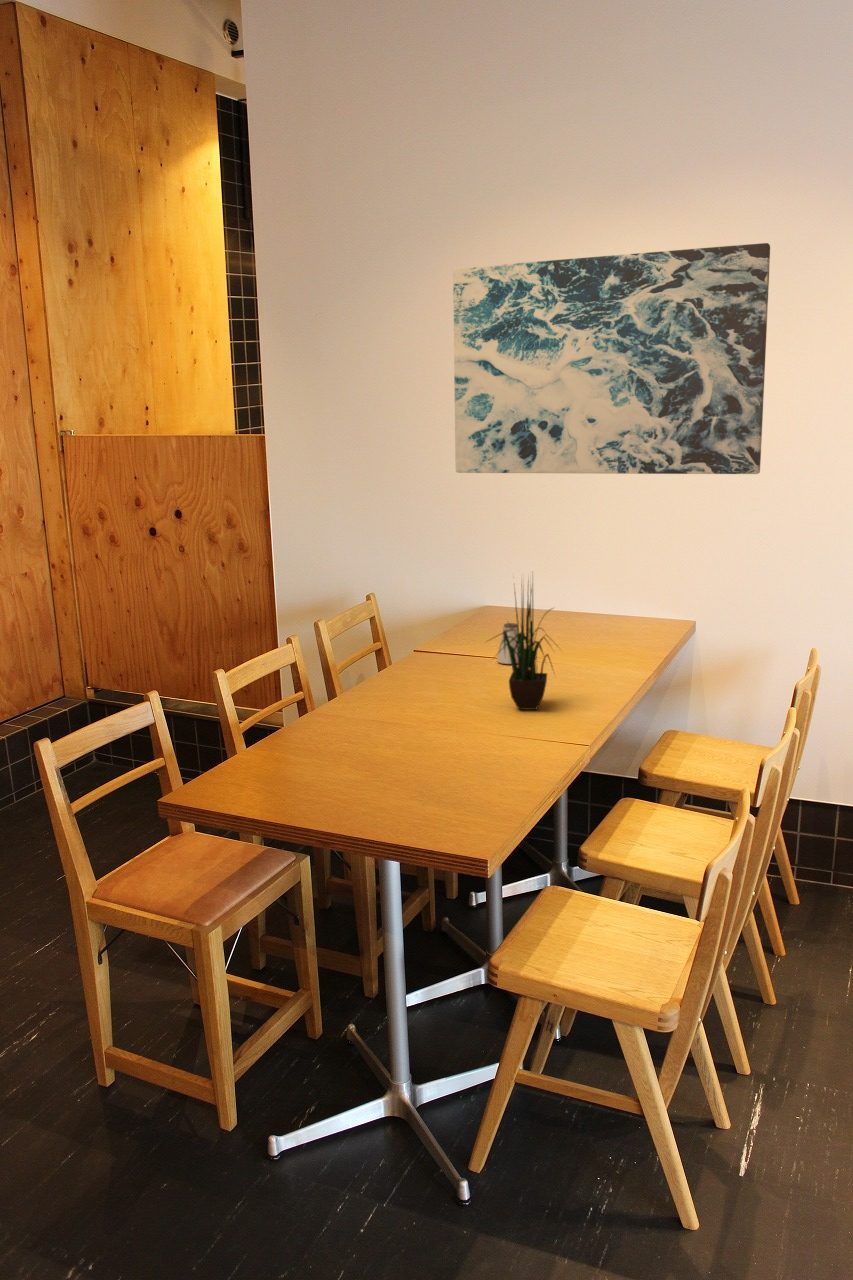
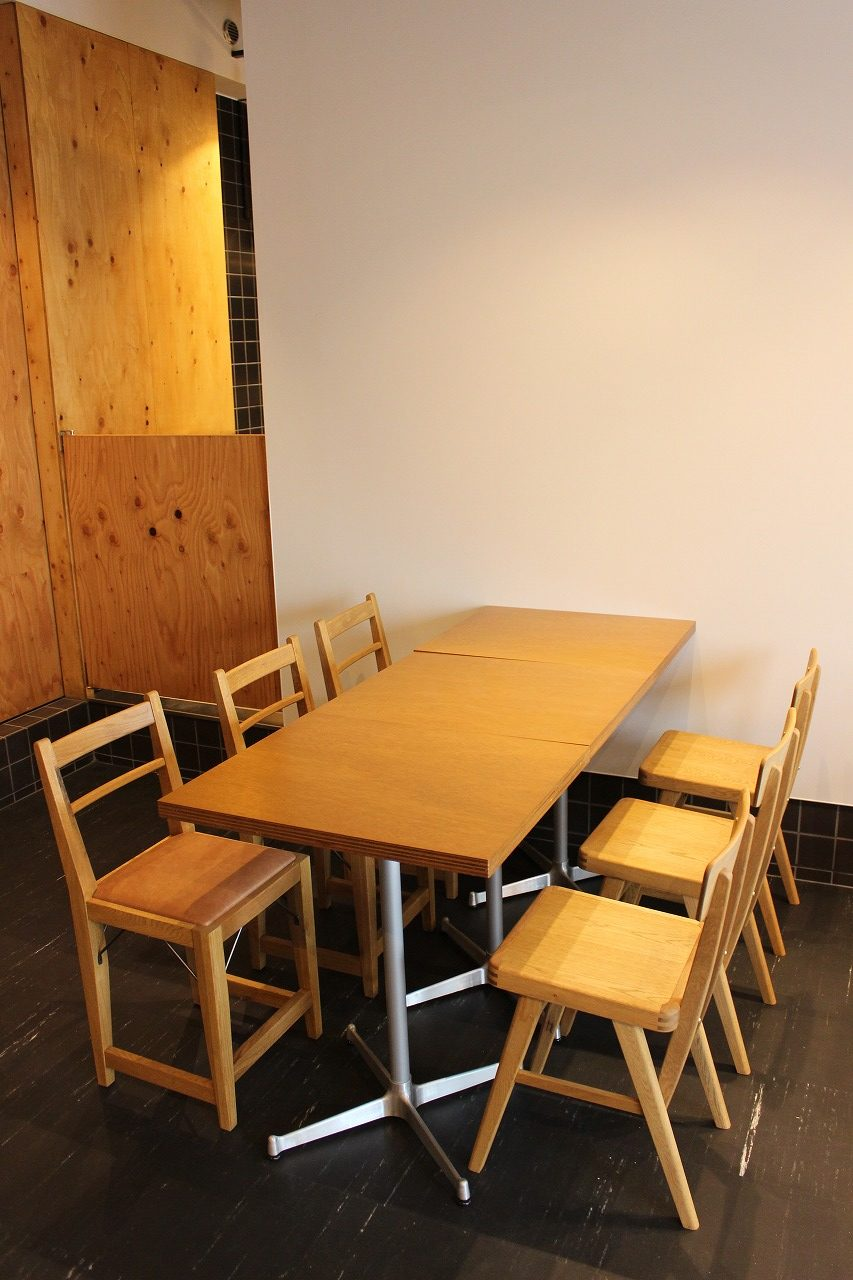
- potted plant (523, 634)
- saltshaker (511, 642)
- wall art (601, 367)
